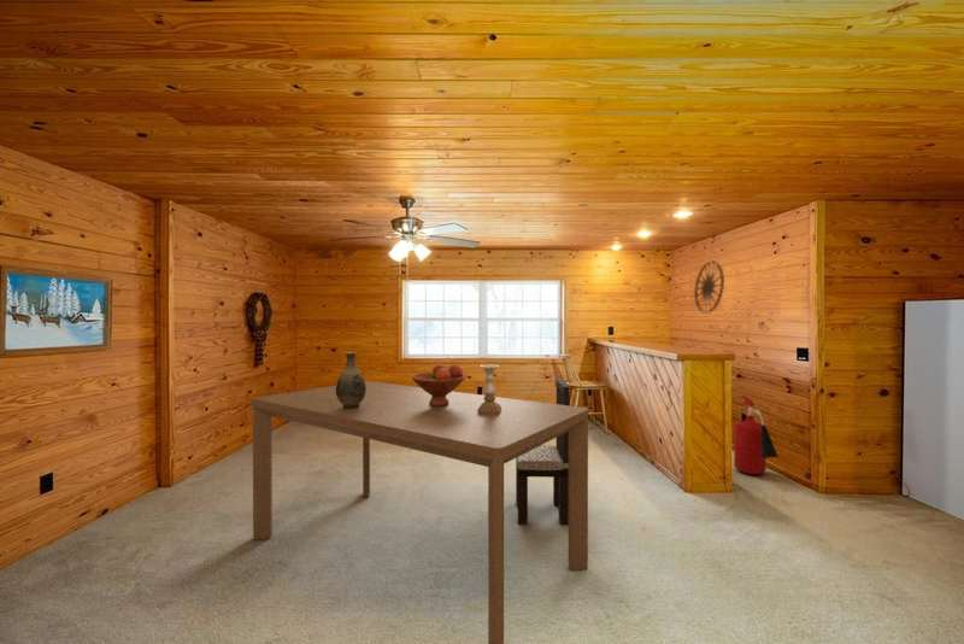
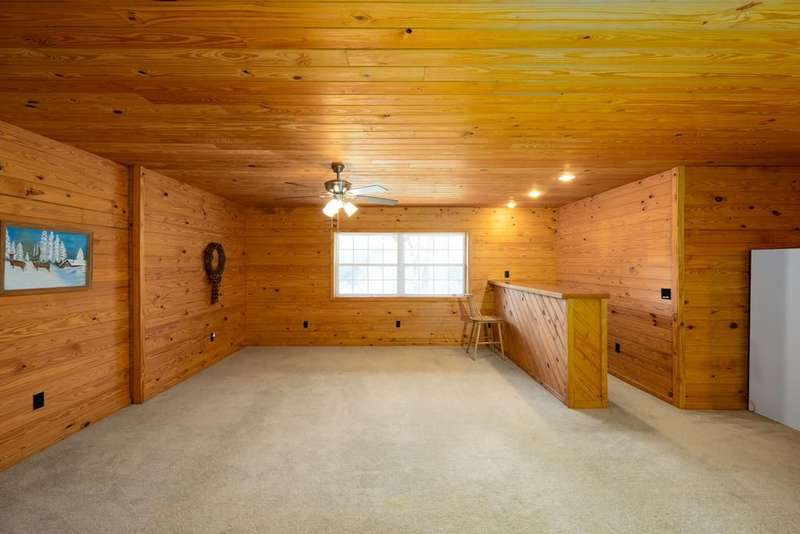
- wall art (707, 287)
- fruit bowl (439, 384)
- fire extinguisher (757, 438)
- vase (351, 379)
- candle holder (489, 387)
- dining chair (541, 447)
- dining table (418, 450)
